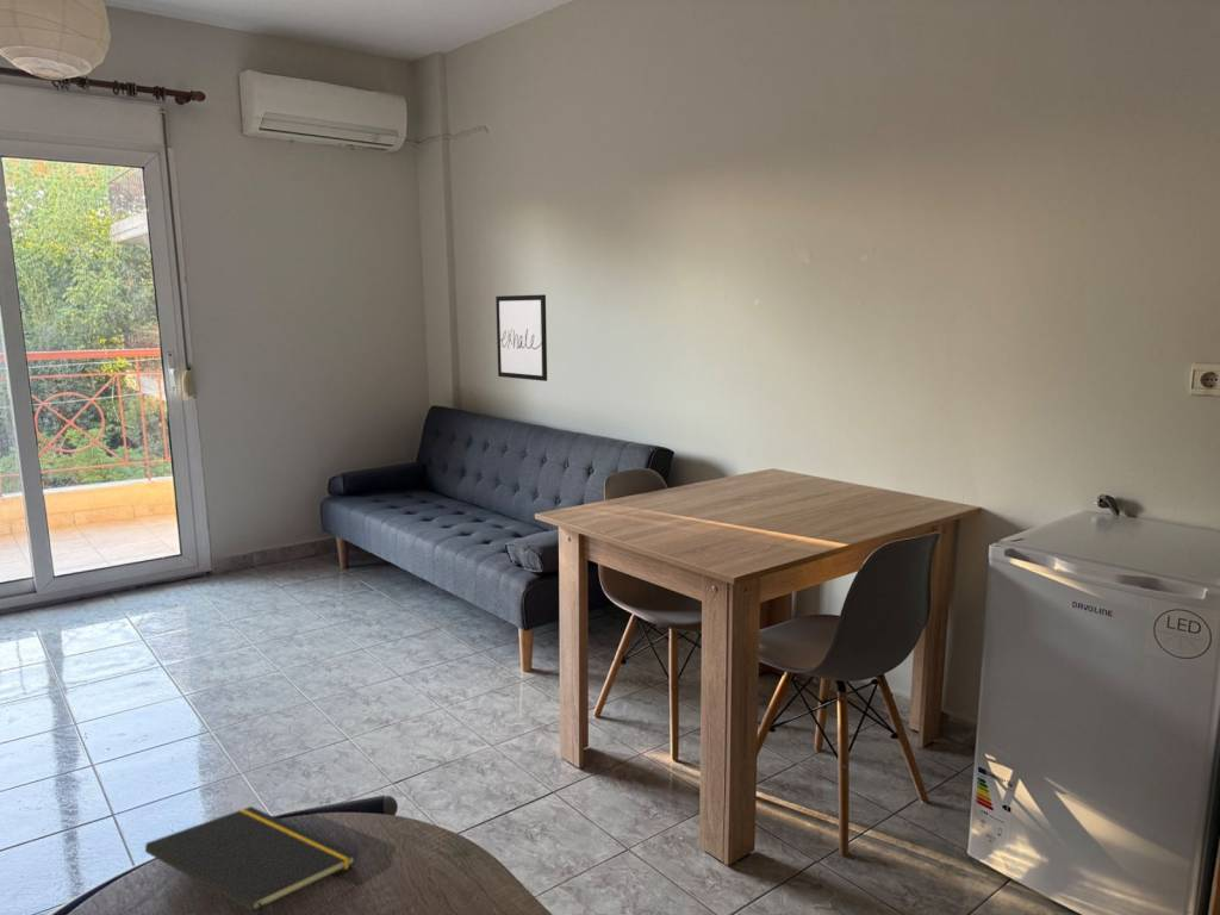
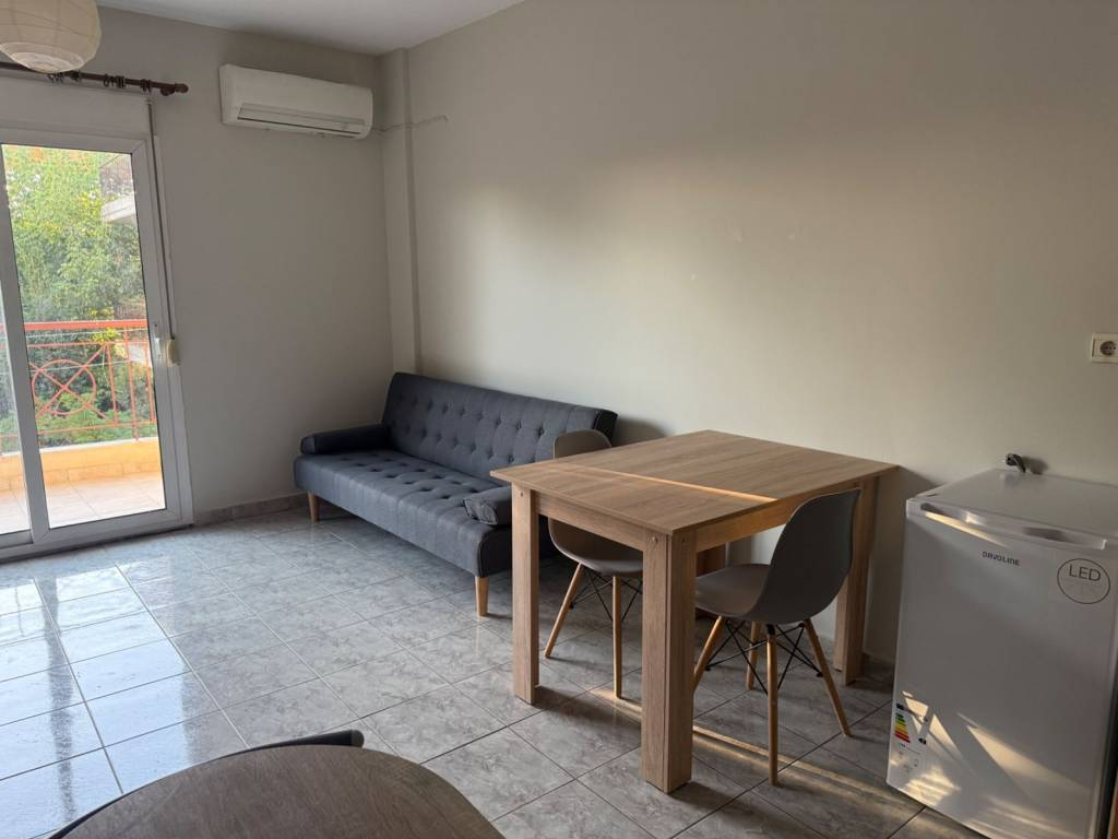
- wall art (521, 337)
- notepad (251, 853)
